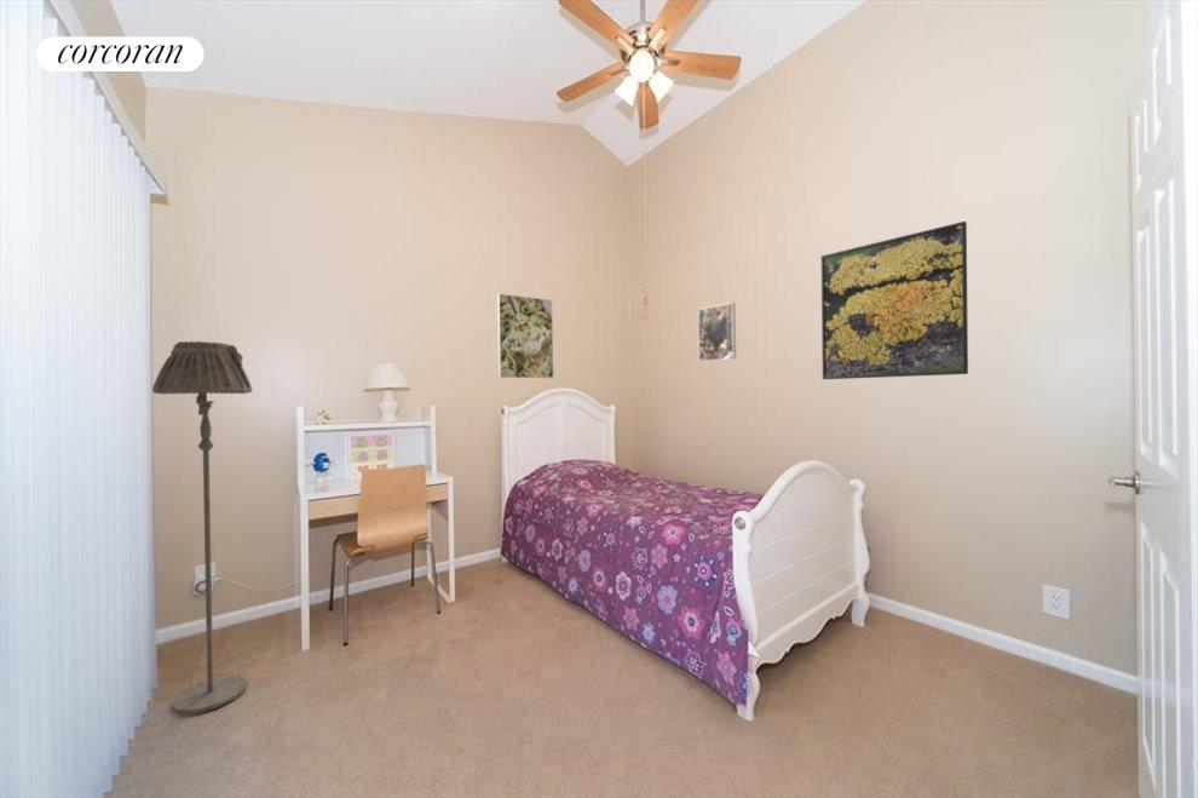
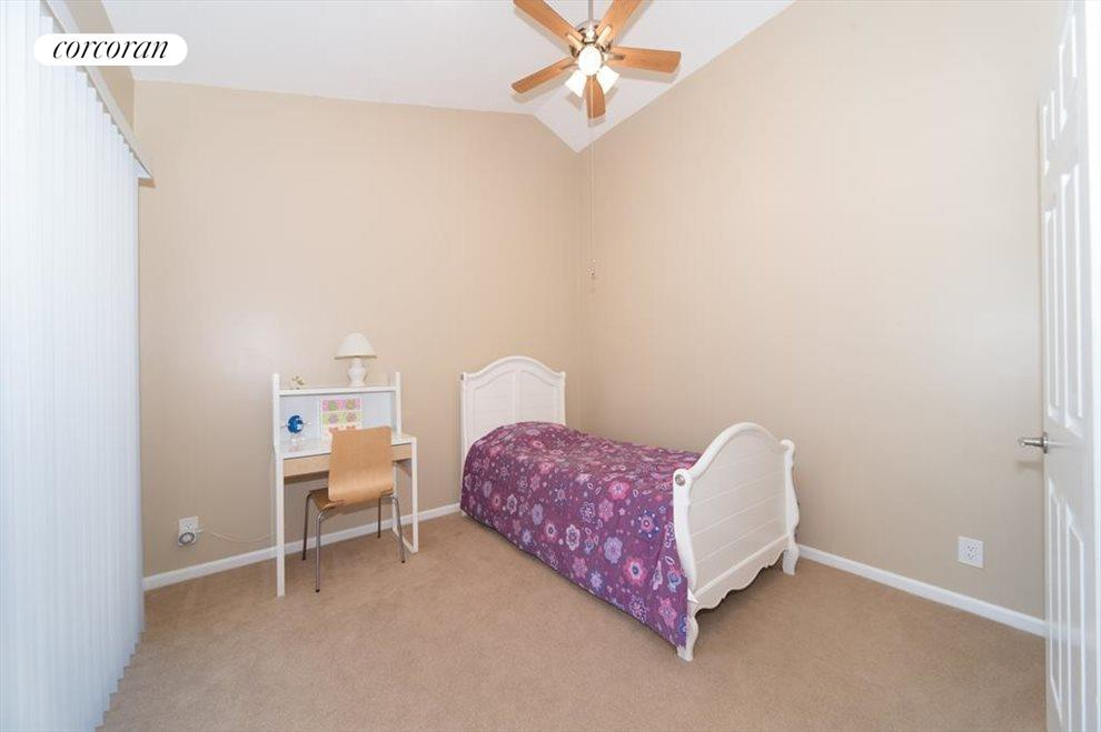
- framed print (716, 333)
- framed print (886, 309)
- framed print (525, 337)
- floor lamp (207, 519)
